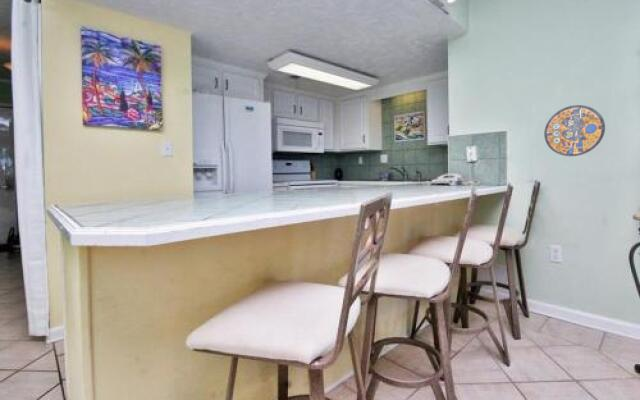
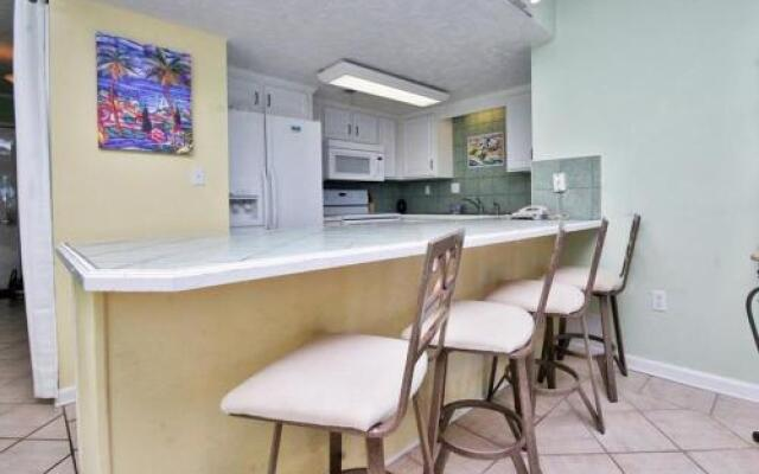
- manhole cover (573, 130)
